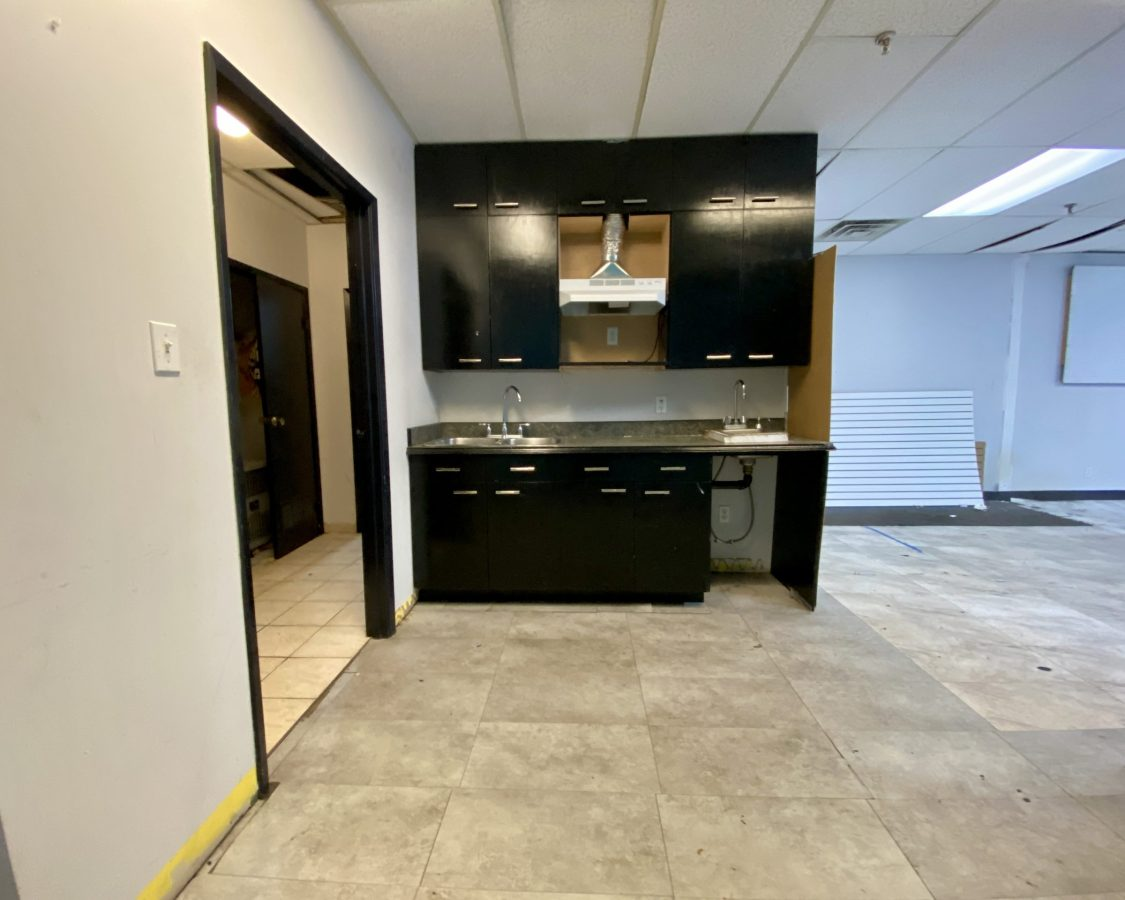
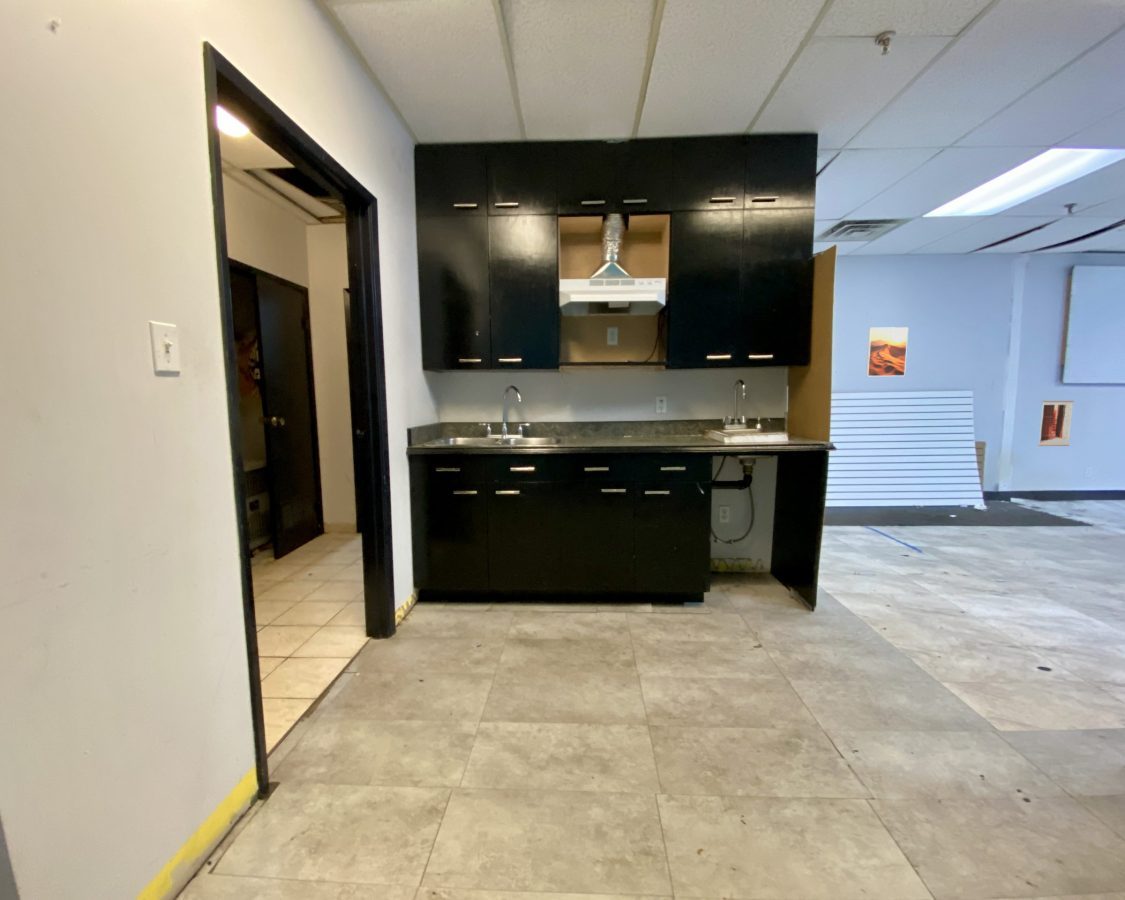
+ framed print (886, 352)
+ wall art (1055, 423)
